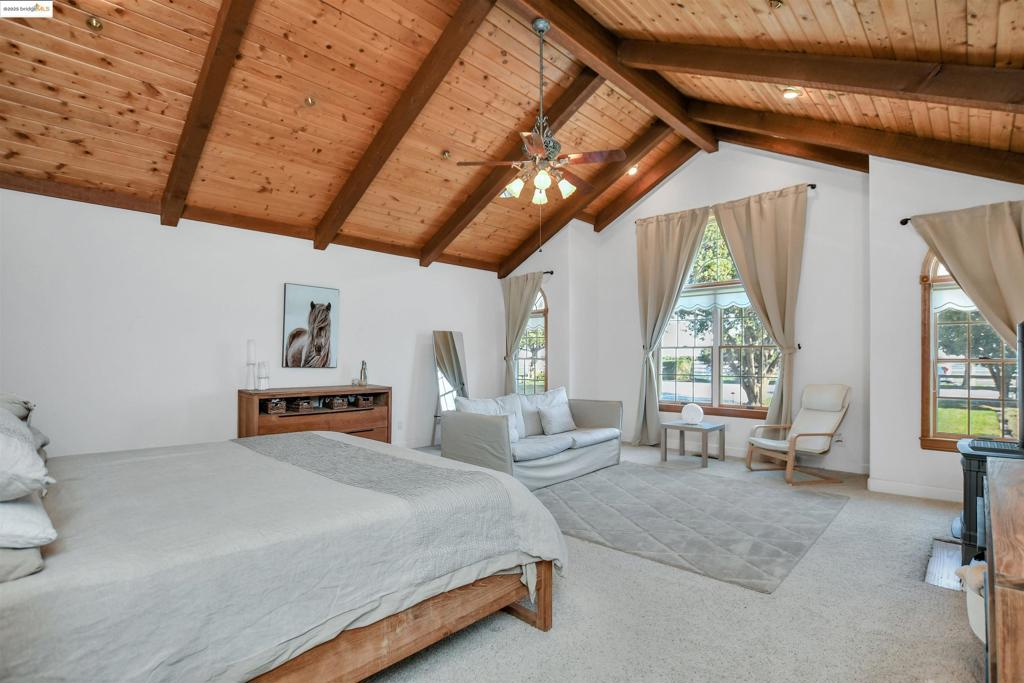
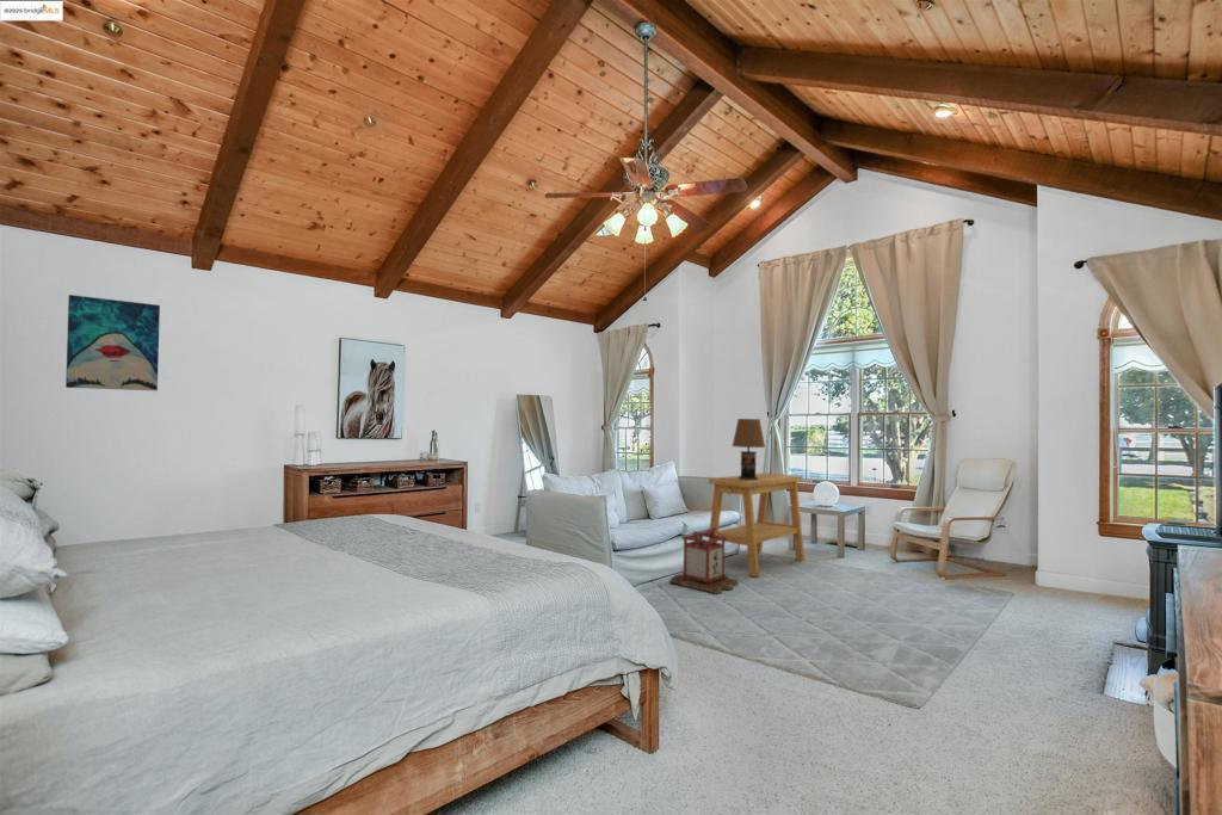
+ lantern (704, 556)
+ side table (757, 520)
+ table lamp (742, 446)
+ wall art (115, 344)
